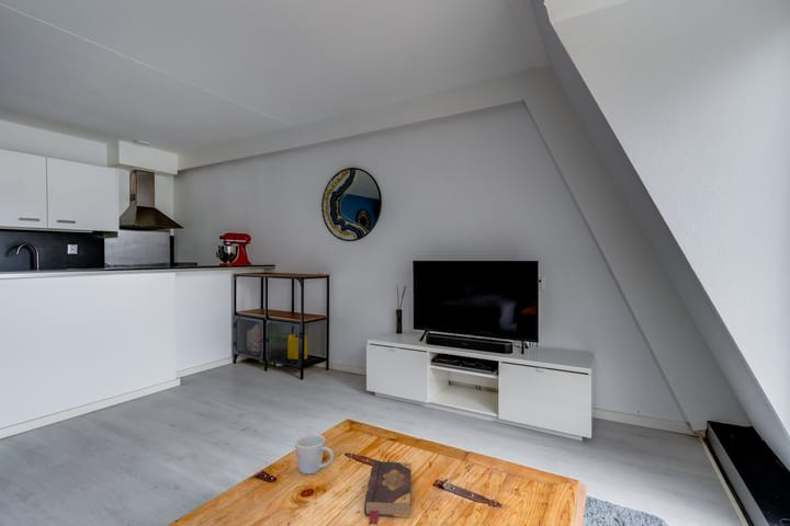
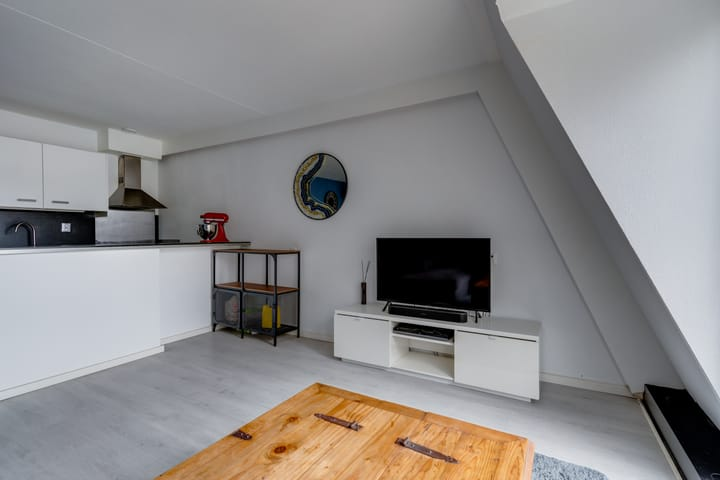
- mug (315, 455)
- book (388, 490)
